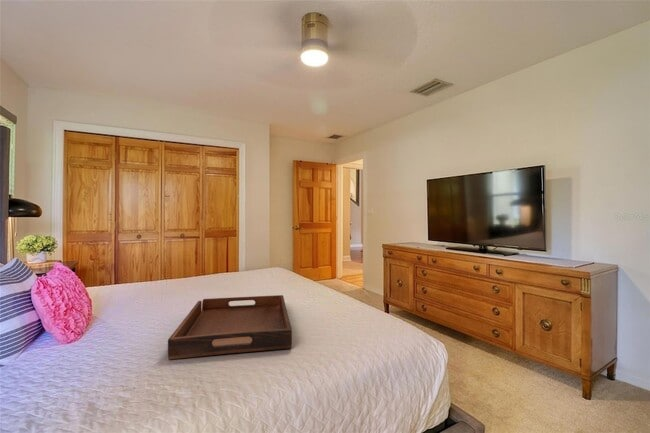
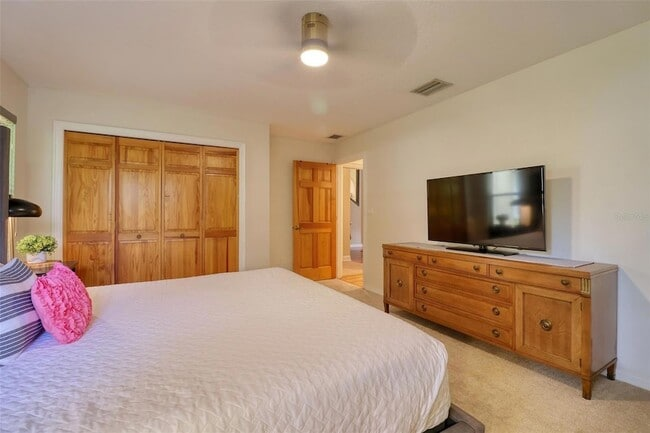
- serving tray (238, 319)
